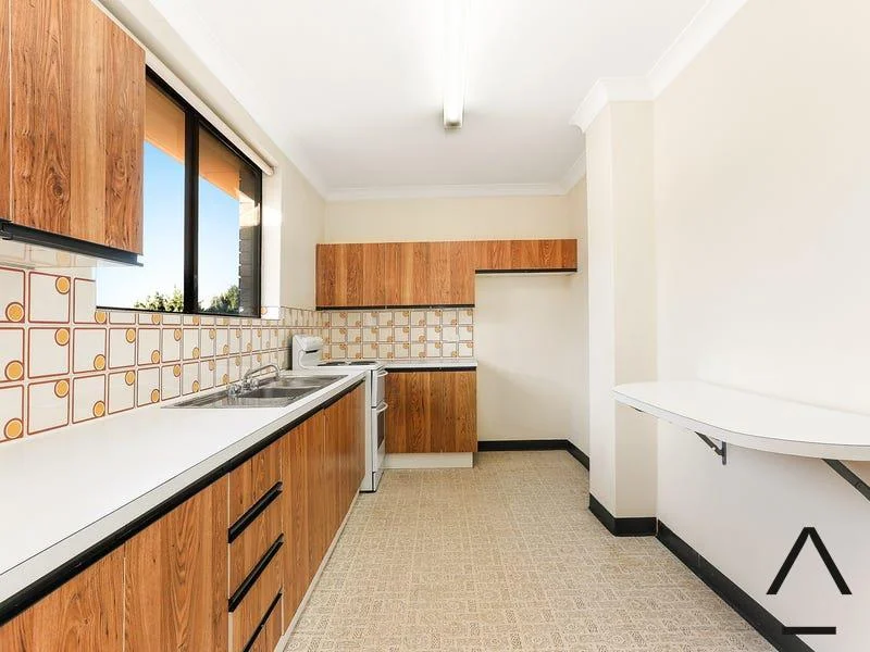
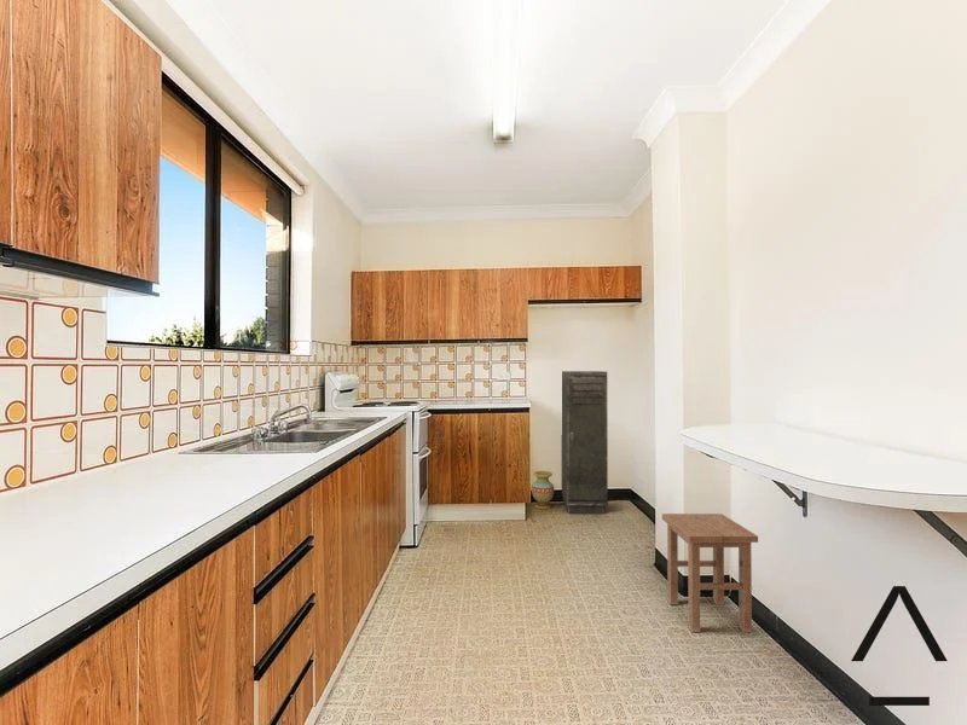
+ storage cabinet (583, 439)
+ vase (543, 489)
+ stool (706, 566)
